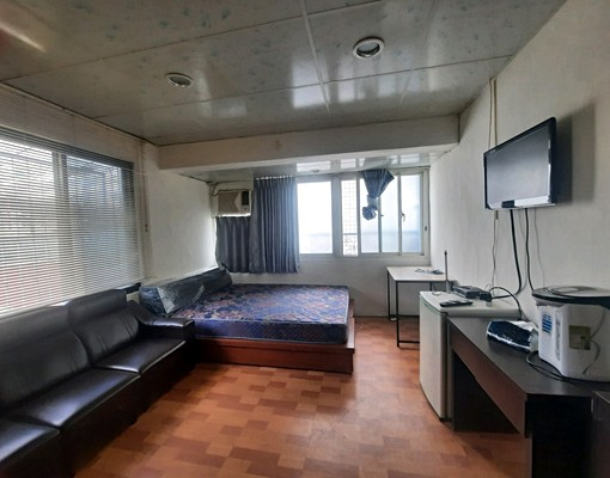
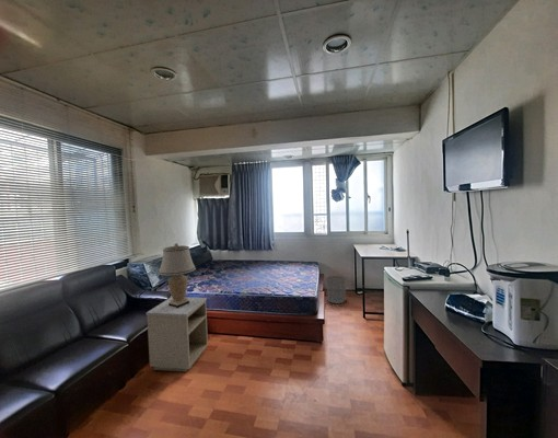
+ waste bin (336, 289)
+ nightstand (179, 332)
+ table lamp (177, 274)
